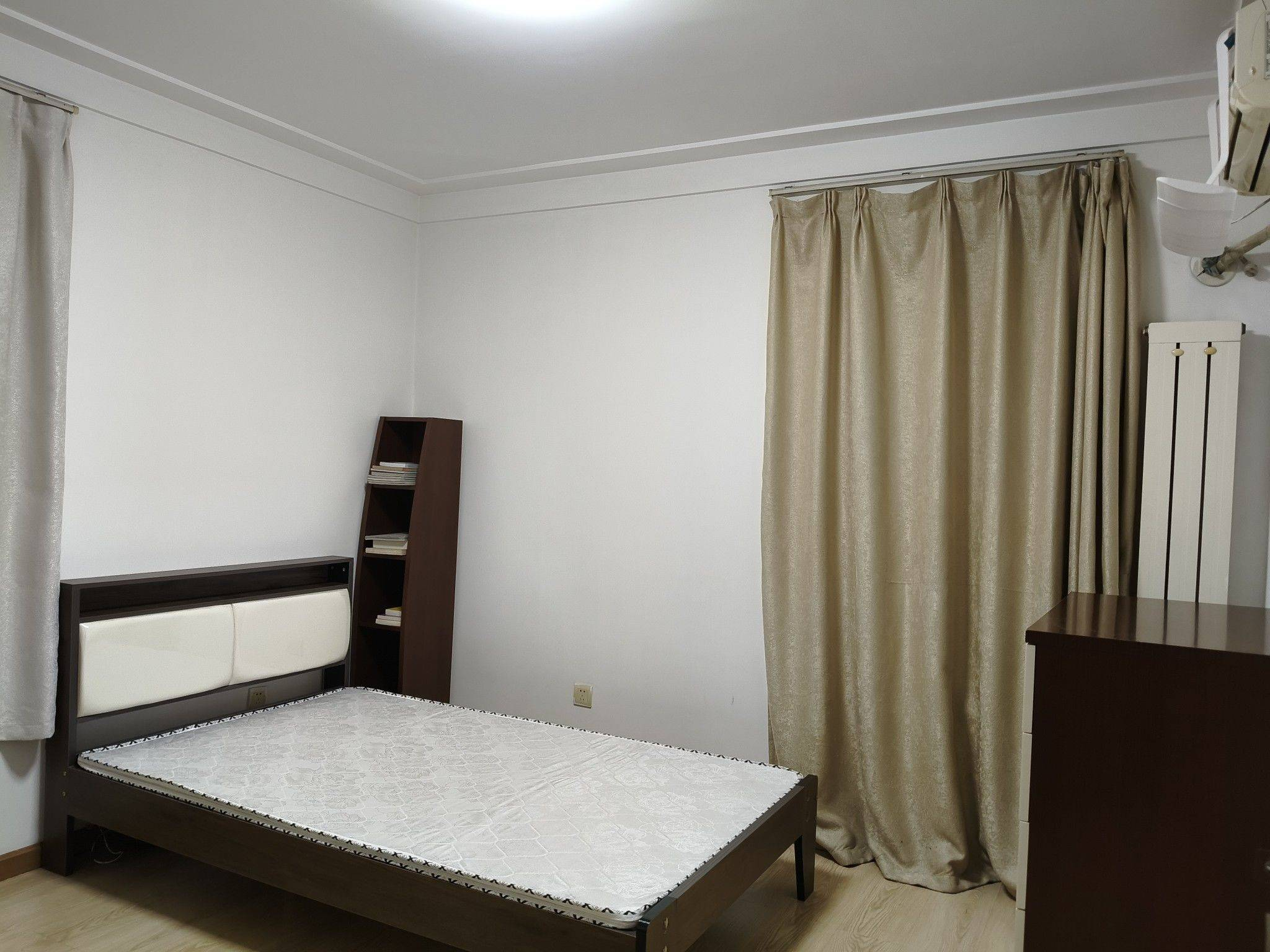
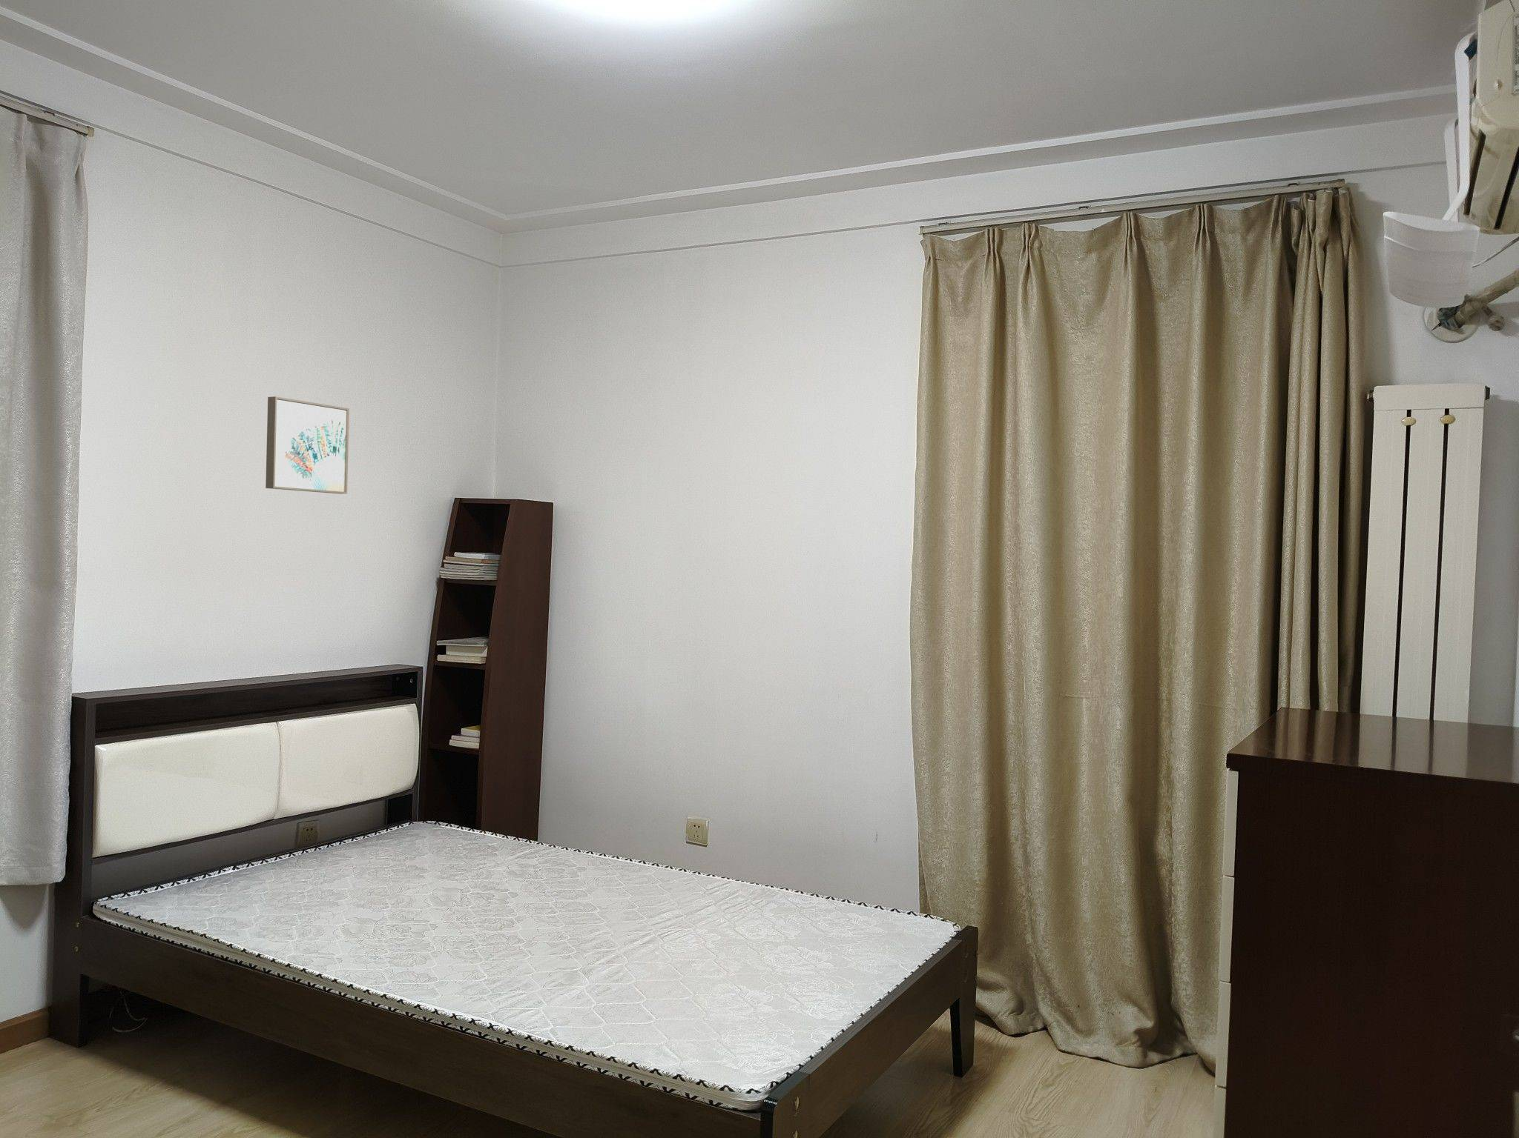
+ wall art (309, 447)
